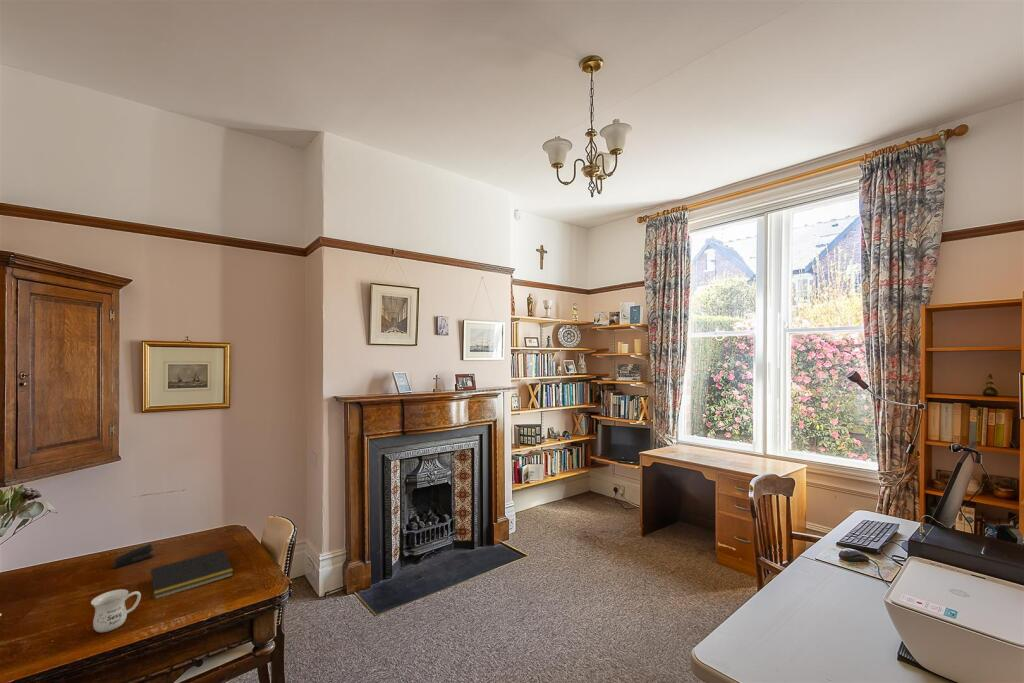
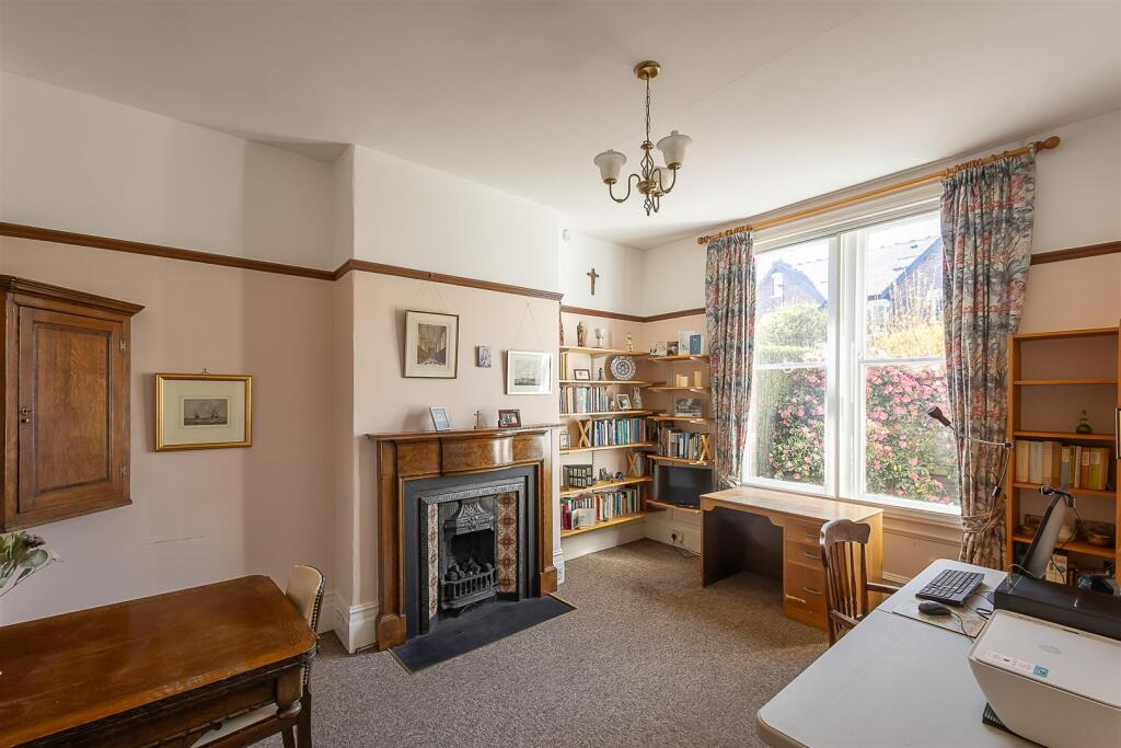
- notepad (192, 572)
- stapler (133, 555)
- mug (117, 609)
